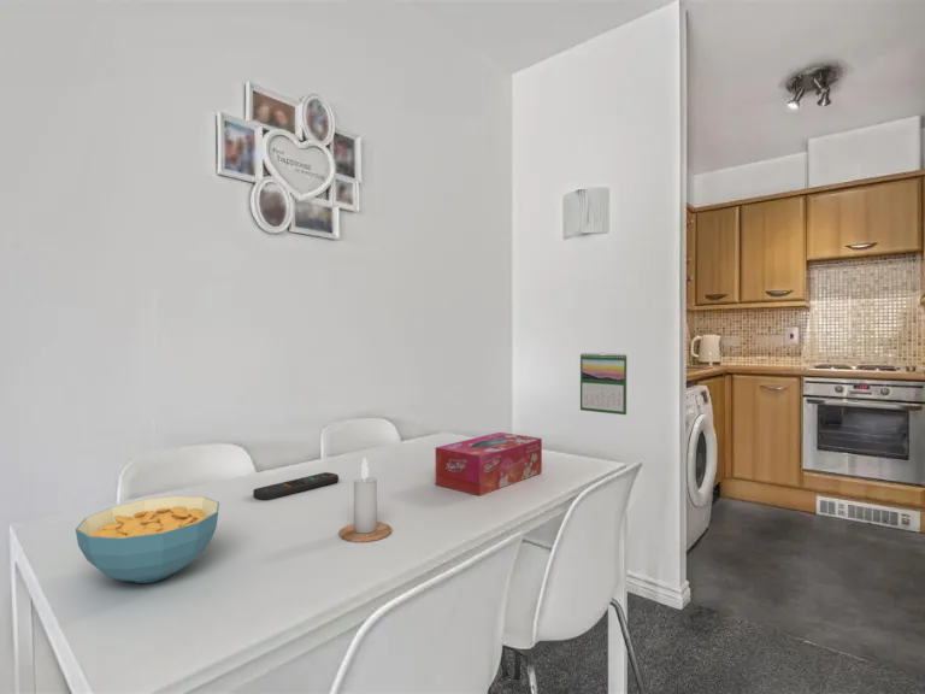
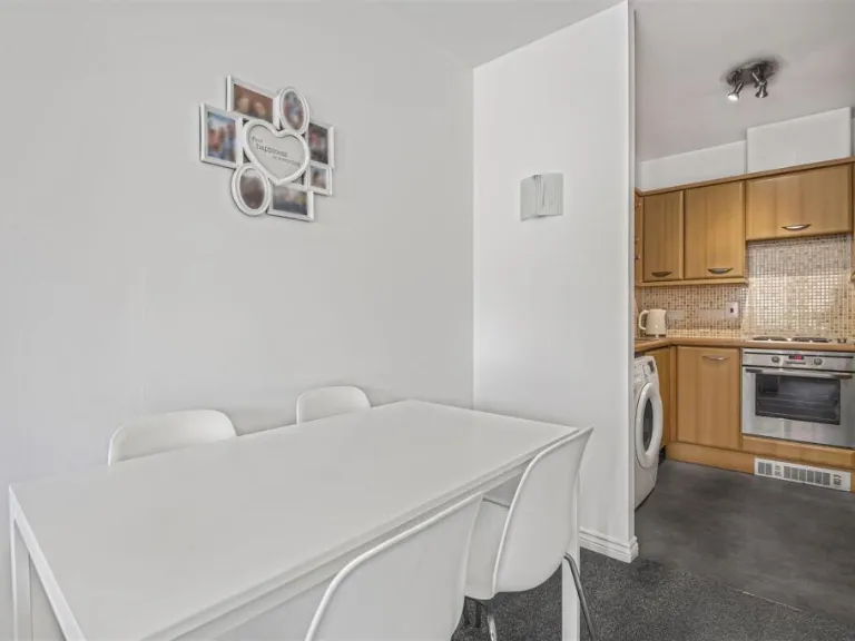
- remote control (297, 484)
- candle (365, 494)
- calendar (602, 382)
- cereal bowl (153, 545)
- tissue box (490, 460)
